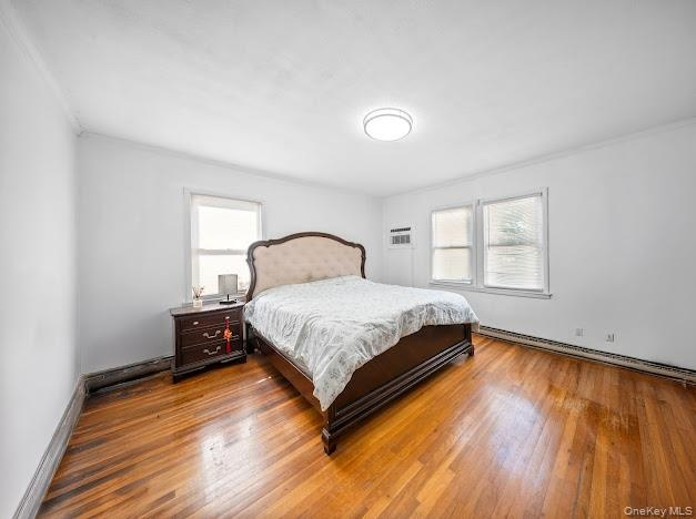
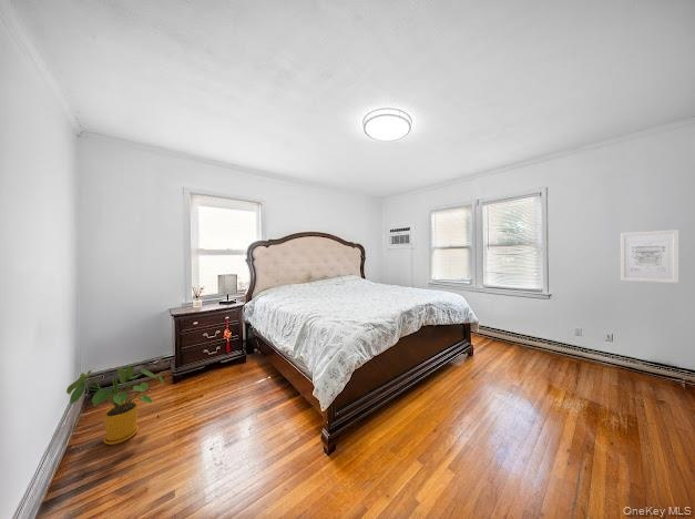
+ wall art (647, 256)
+ house plant (117, 404)
